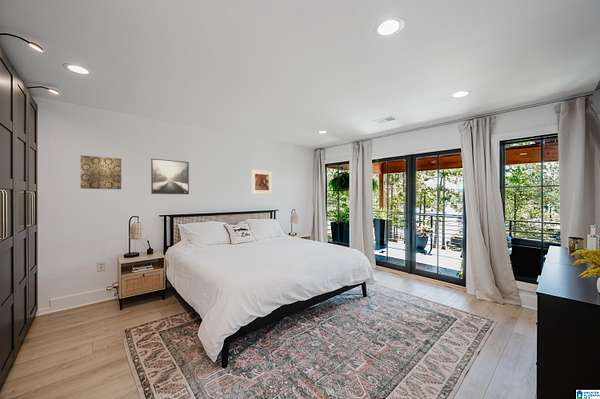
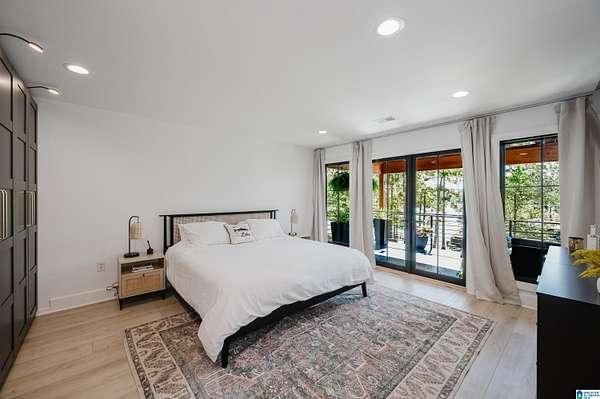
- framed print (170, 177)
- wall art (101, 173)
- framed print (261, 182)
